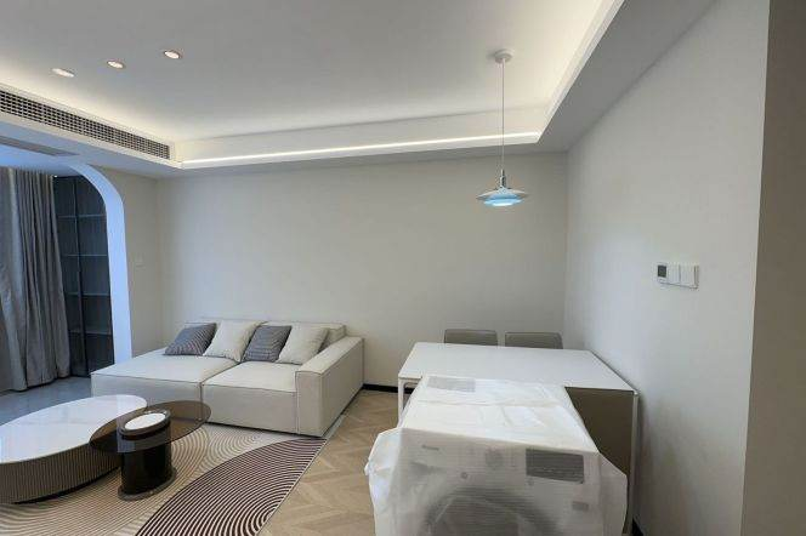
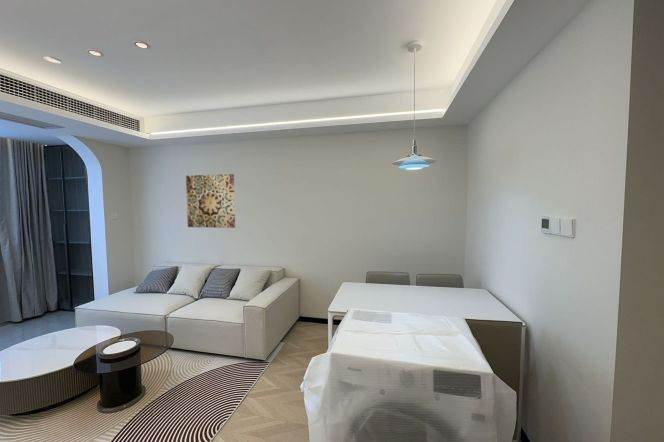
+ wall art (210, 201)
